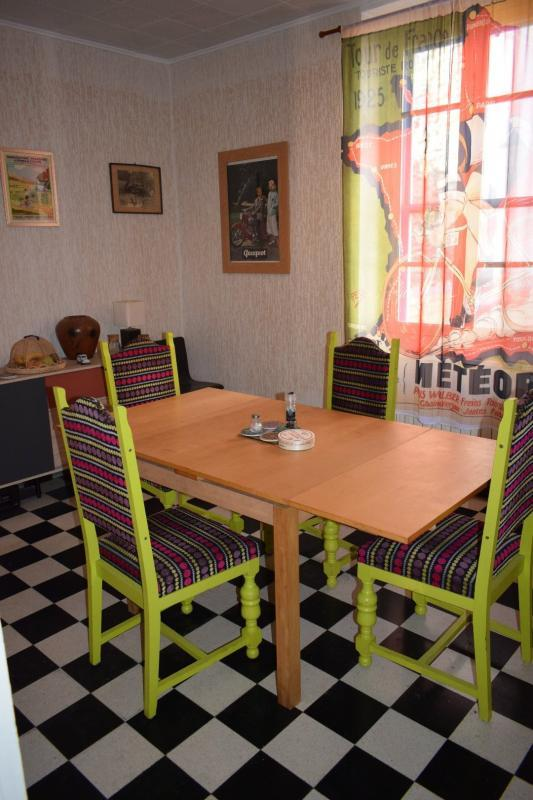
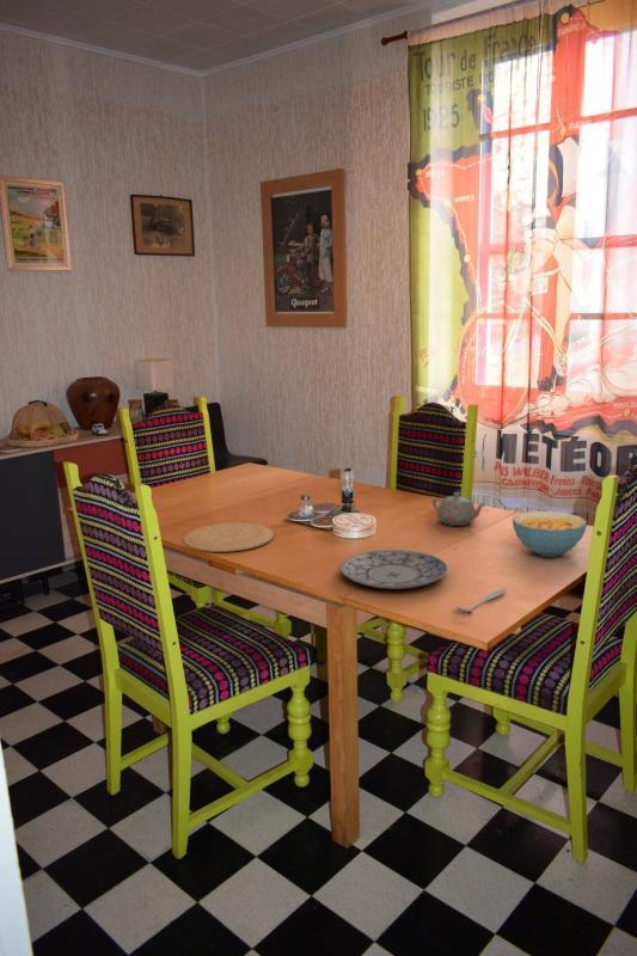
+ plate (228, 535)
+ spoon (483, 600)
+ cereal bowl (549, 537)
+ plate (393, 571)
+ teapot (458, 508)
